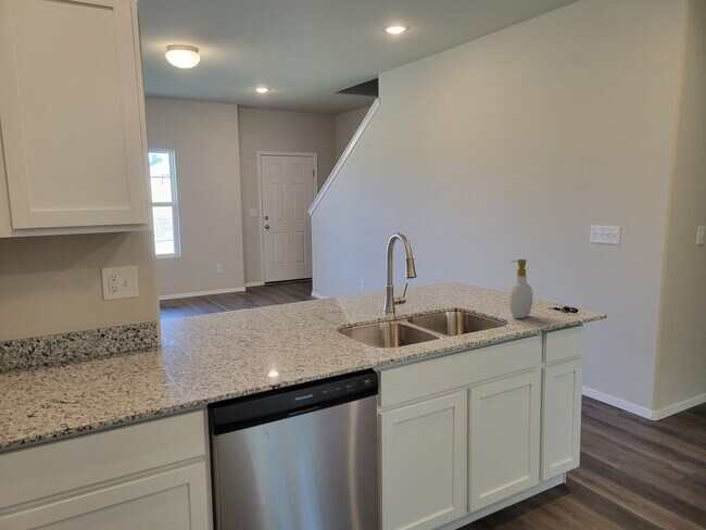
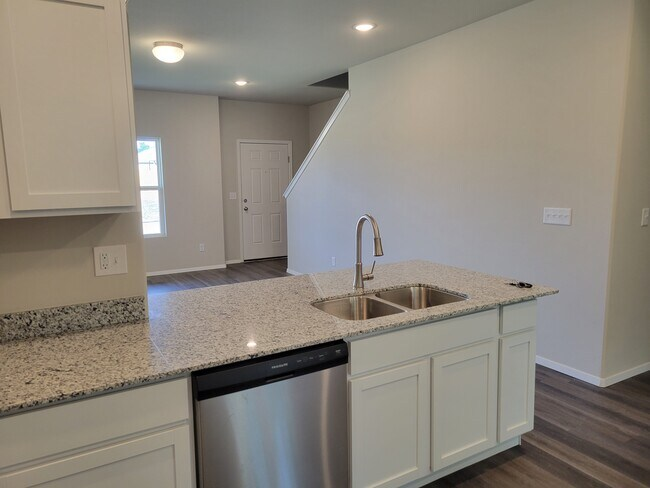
- soap bottle (520, 288)
